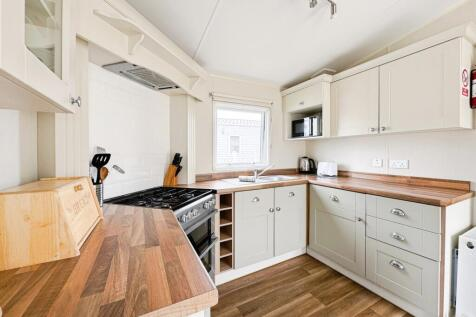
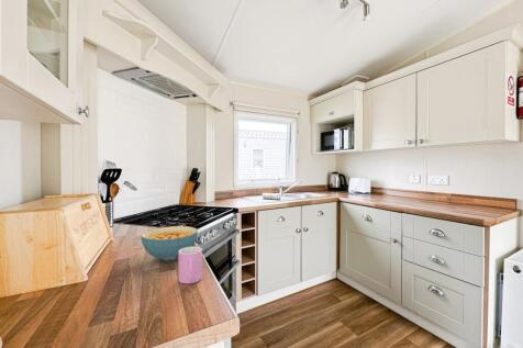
+ cup (190, 266)
+ cereal bowl (170, 245)
